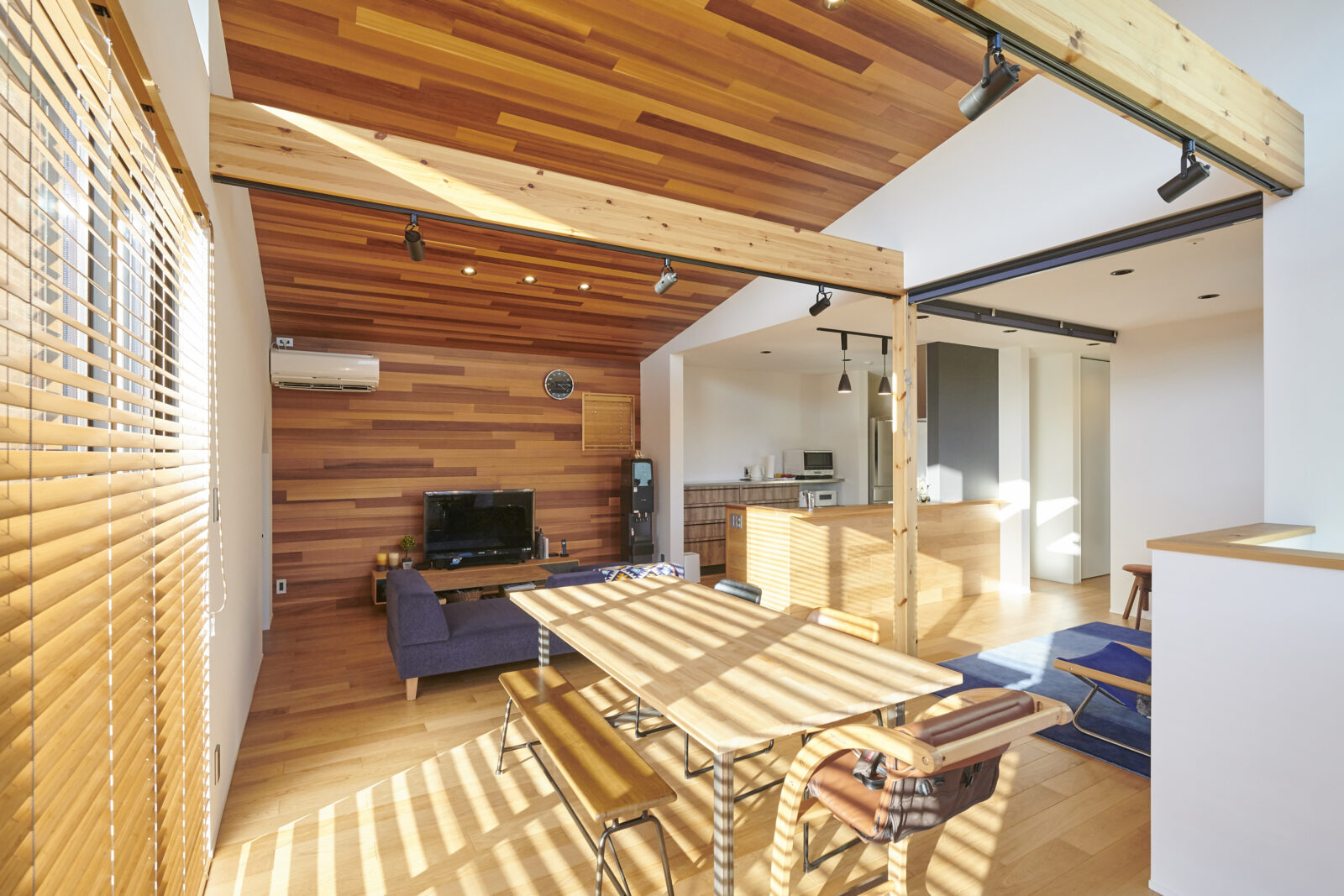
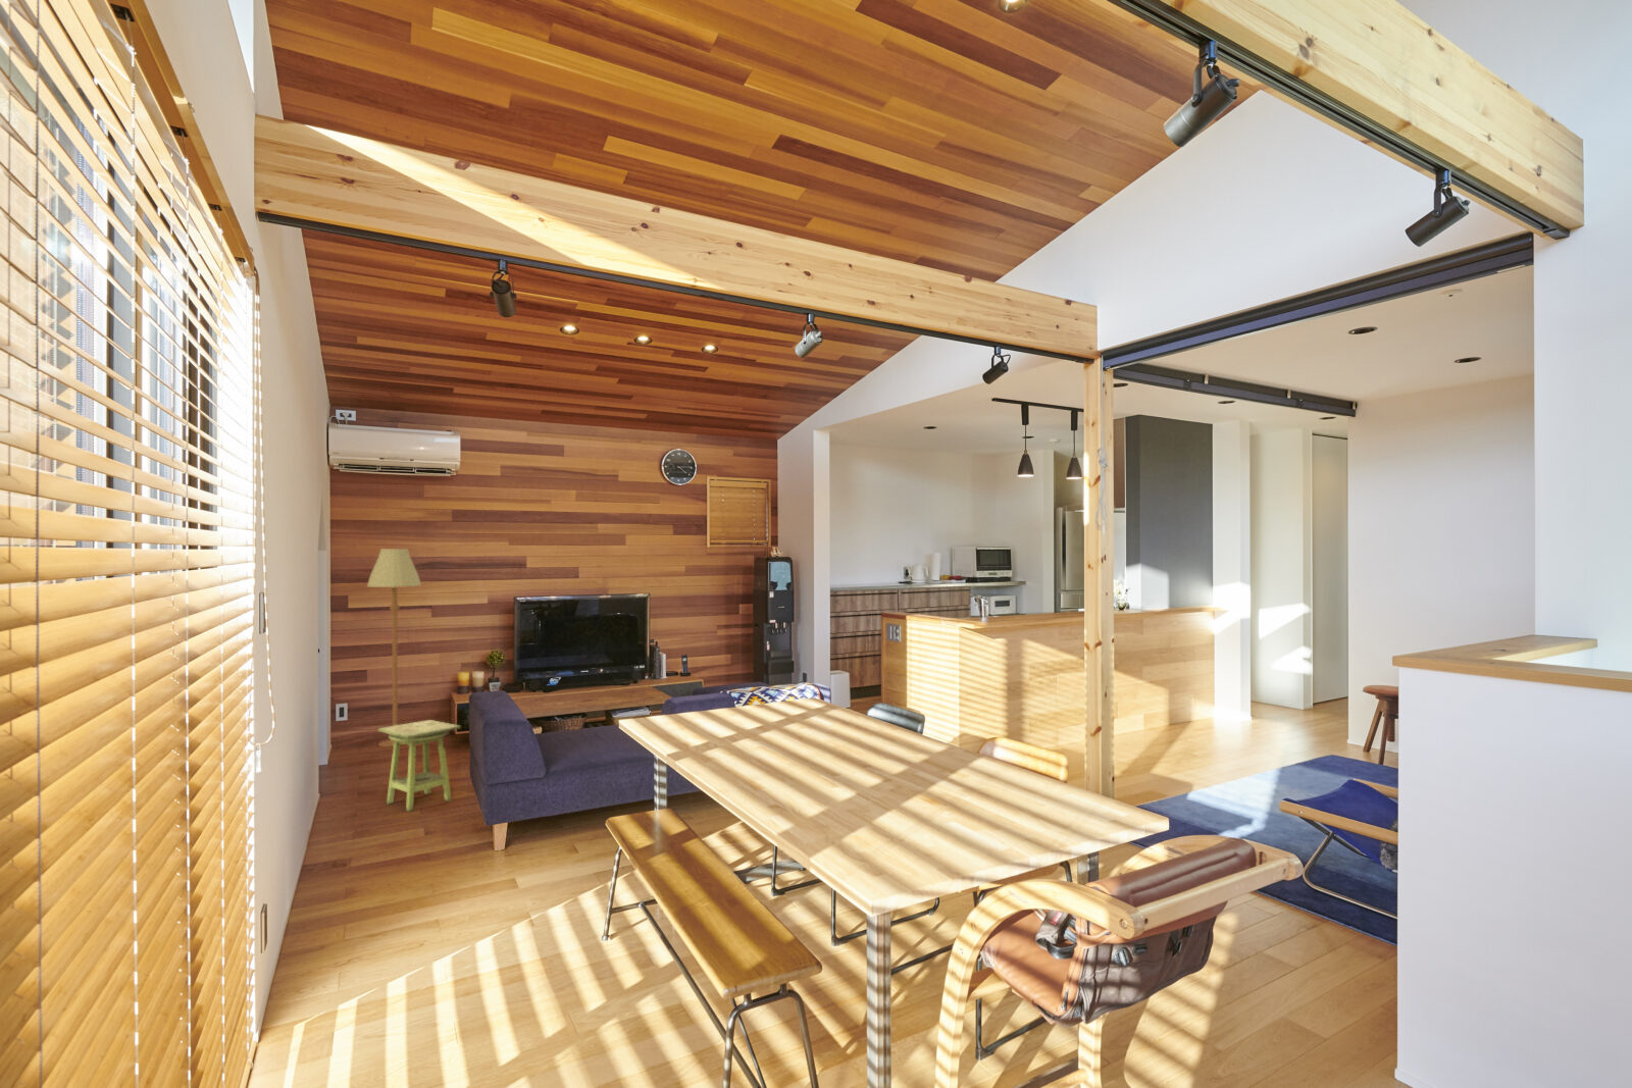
+ side table (424, 764)
+ floor lamp (395, 646)
